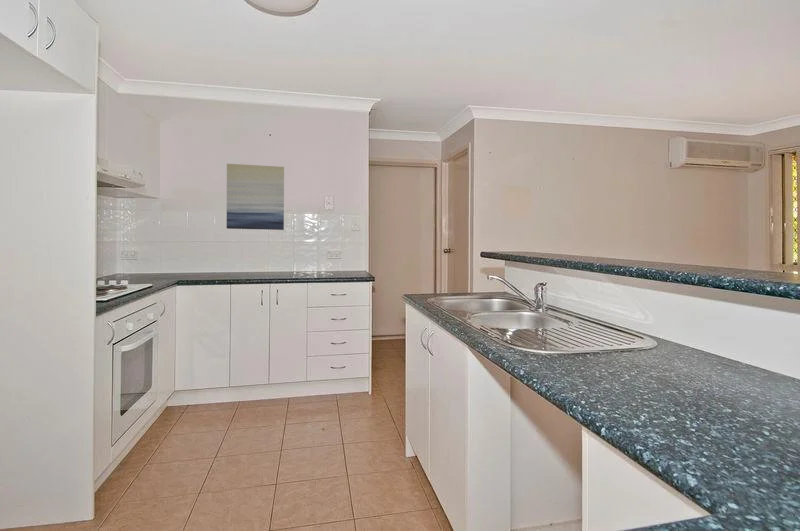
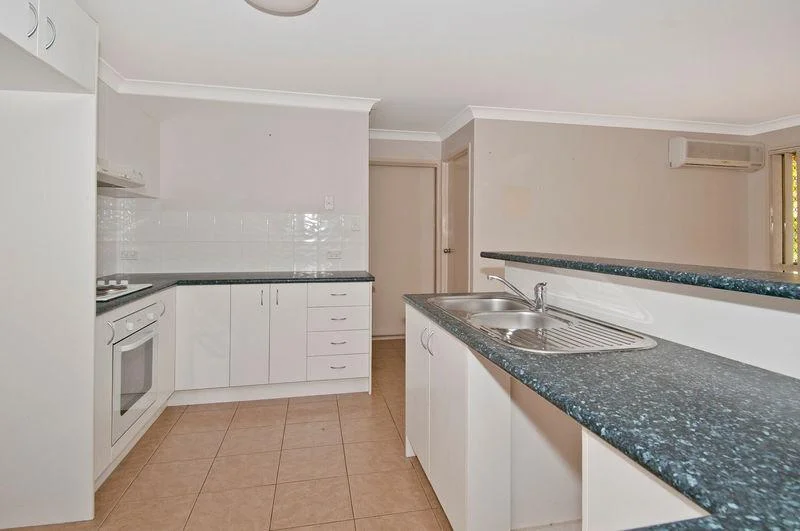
- wall art (255, 197)
